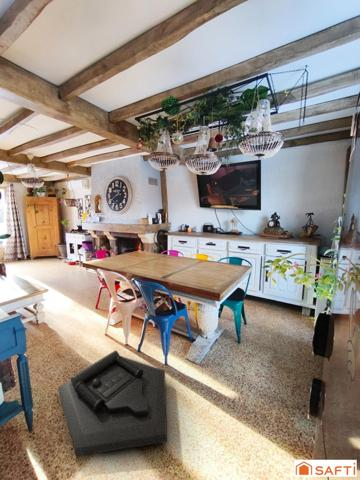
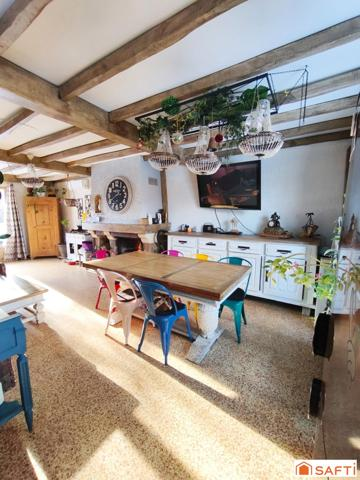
- dog bed (120, 393)
